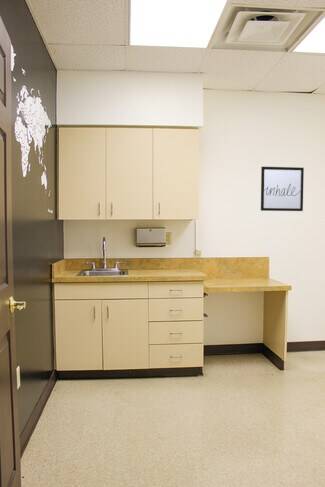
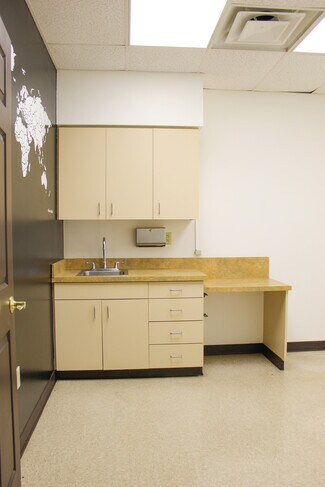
- wall art (282, 189)
